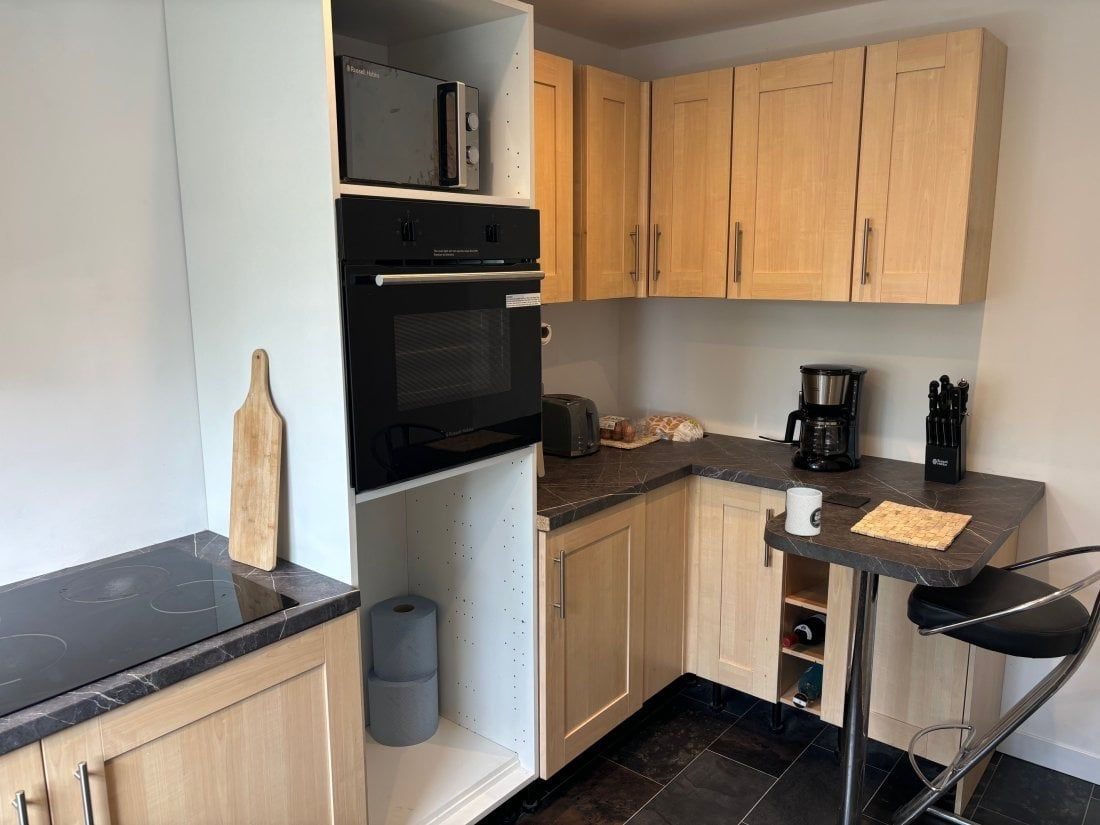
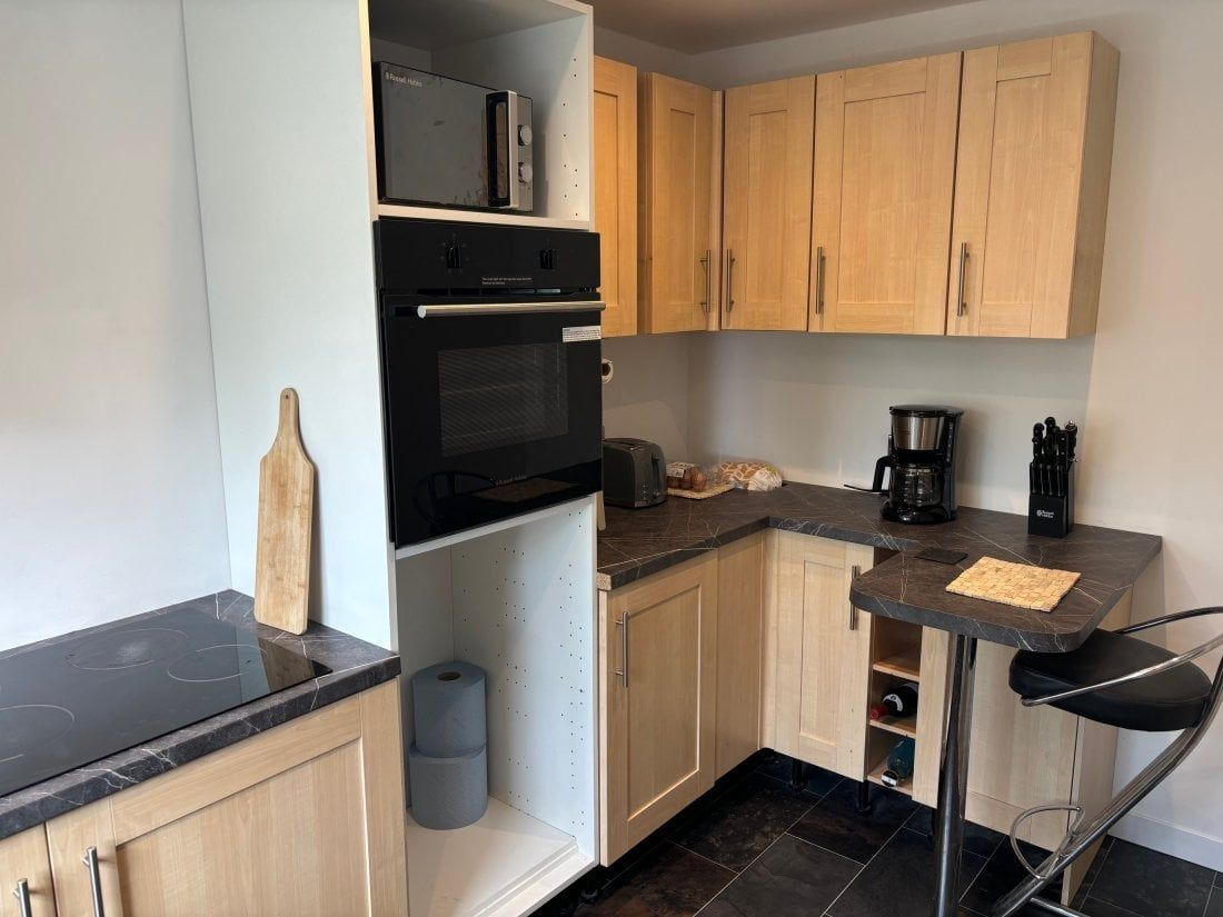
- mug (806, 509)
